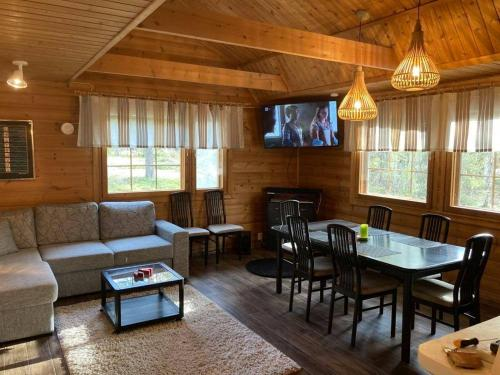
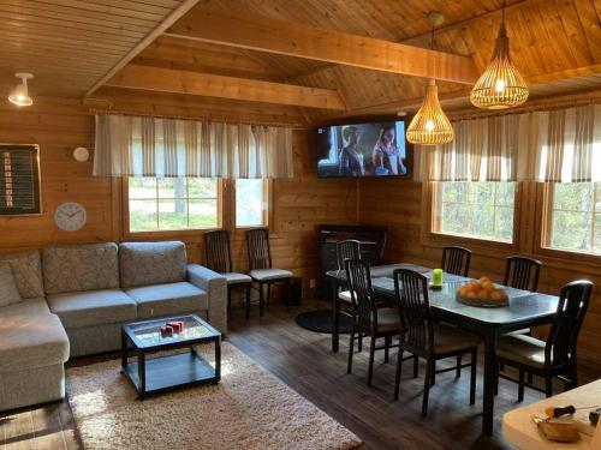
+ fruit bowl (481, 289)
+ wall clock (70, 216)
